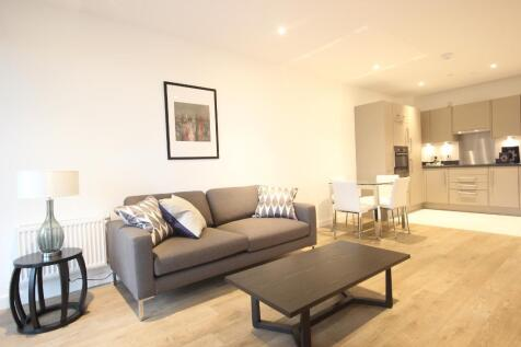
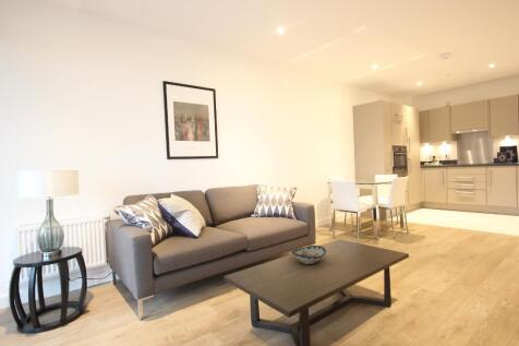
+ decorative bowl (309, 255)
